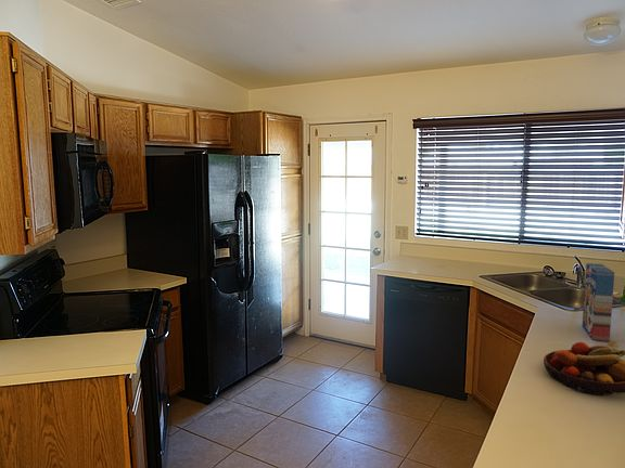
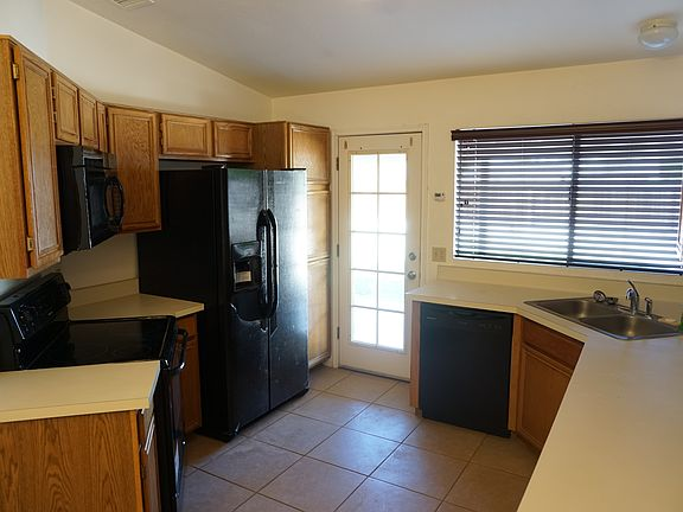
- cereal box (597, 300)
- fruit bowl (589, 361)
